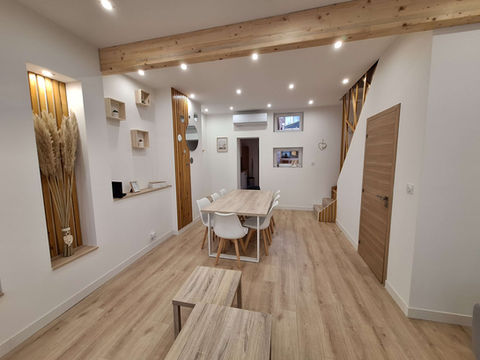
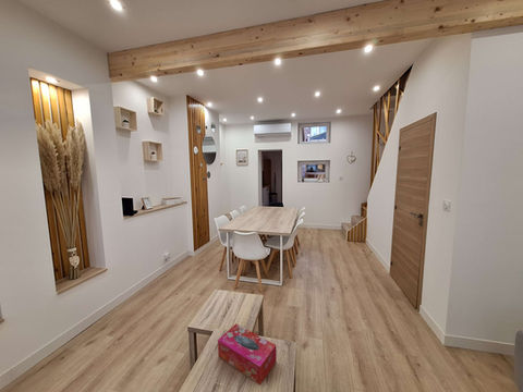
+ tissue box (246, 351)
